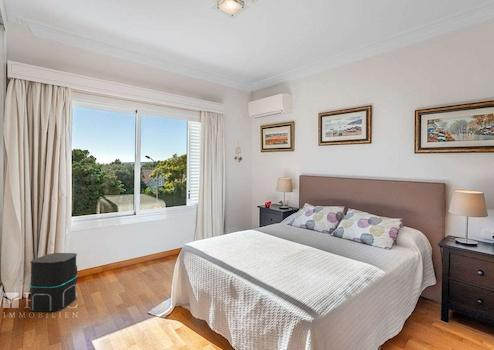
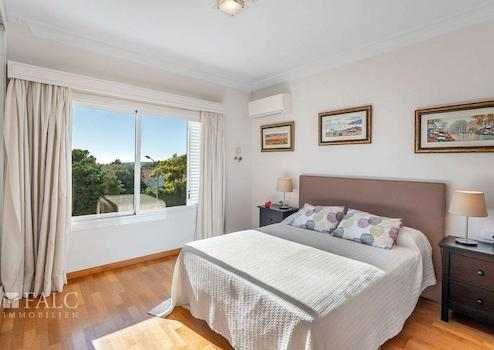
- speaker (54, 280)
